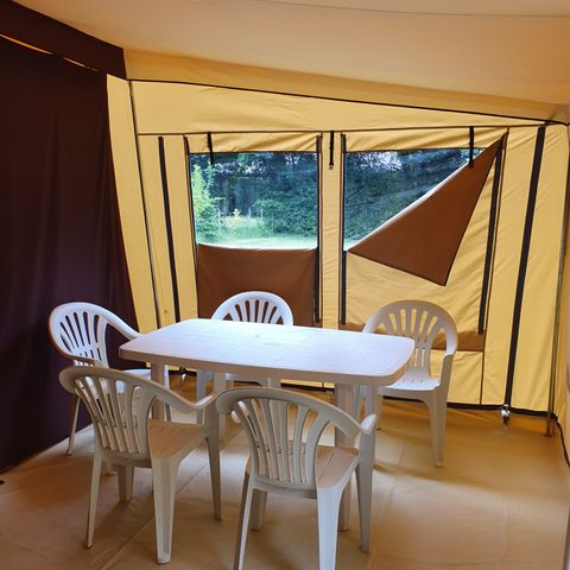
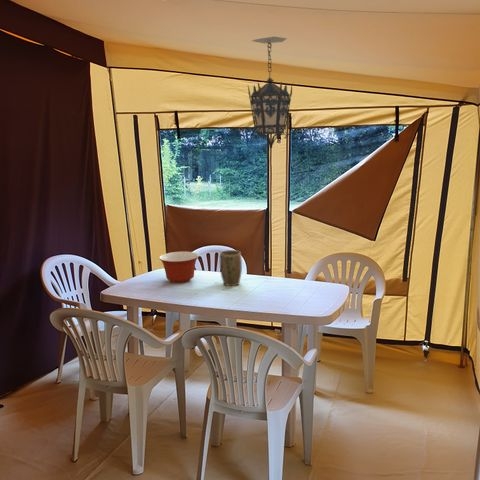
+ mixing bowl (179, 268)
+ hanging lantern (270, 95)
+ plant pot (230, 268)
